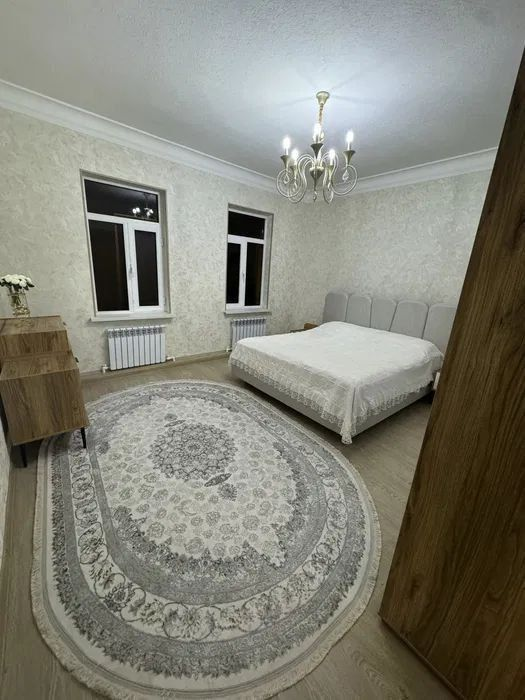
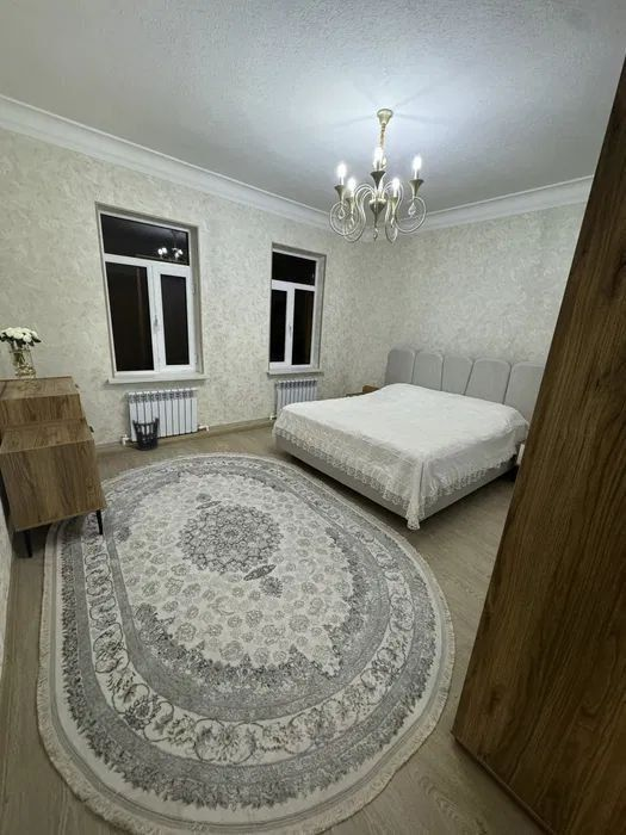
+ wastebasket (145, 433)
